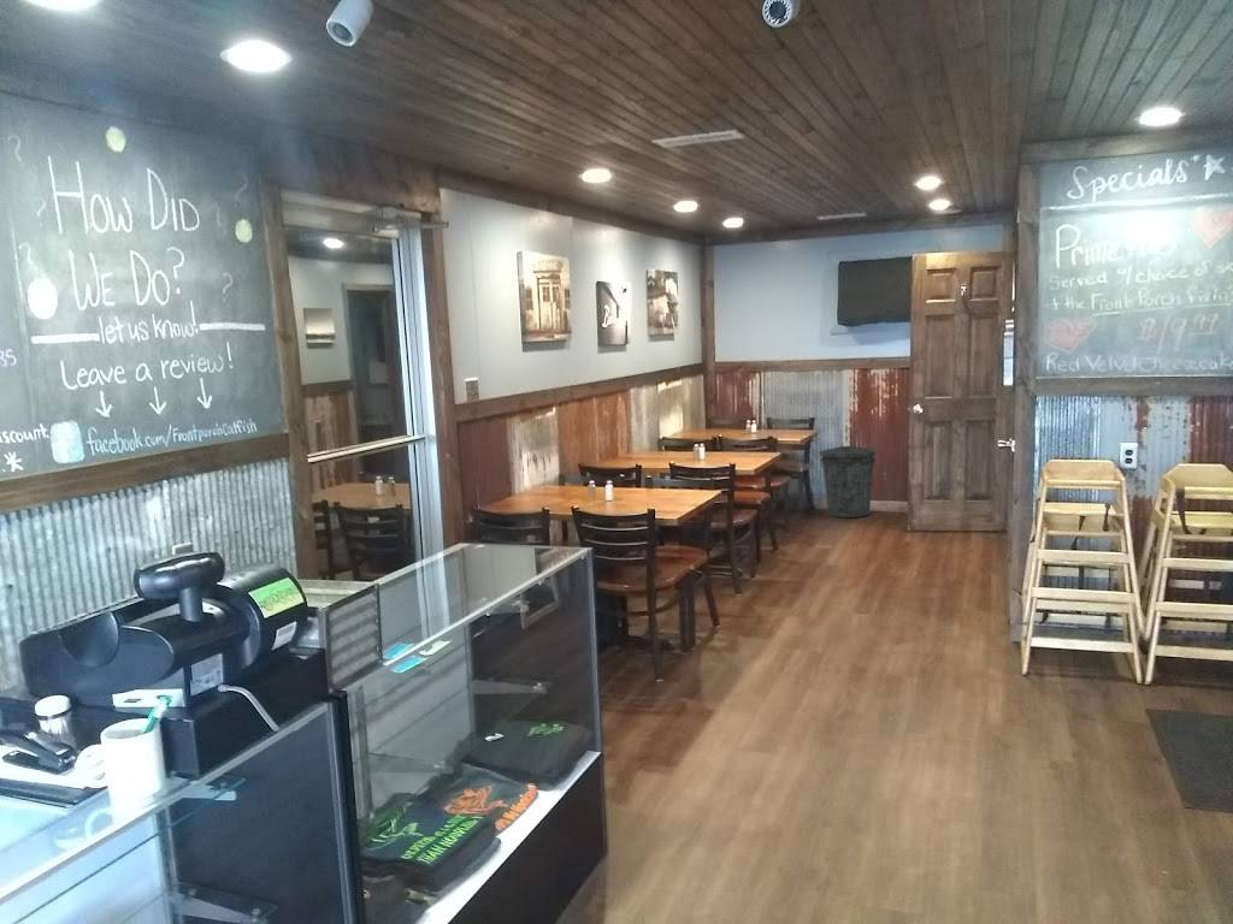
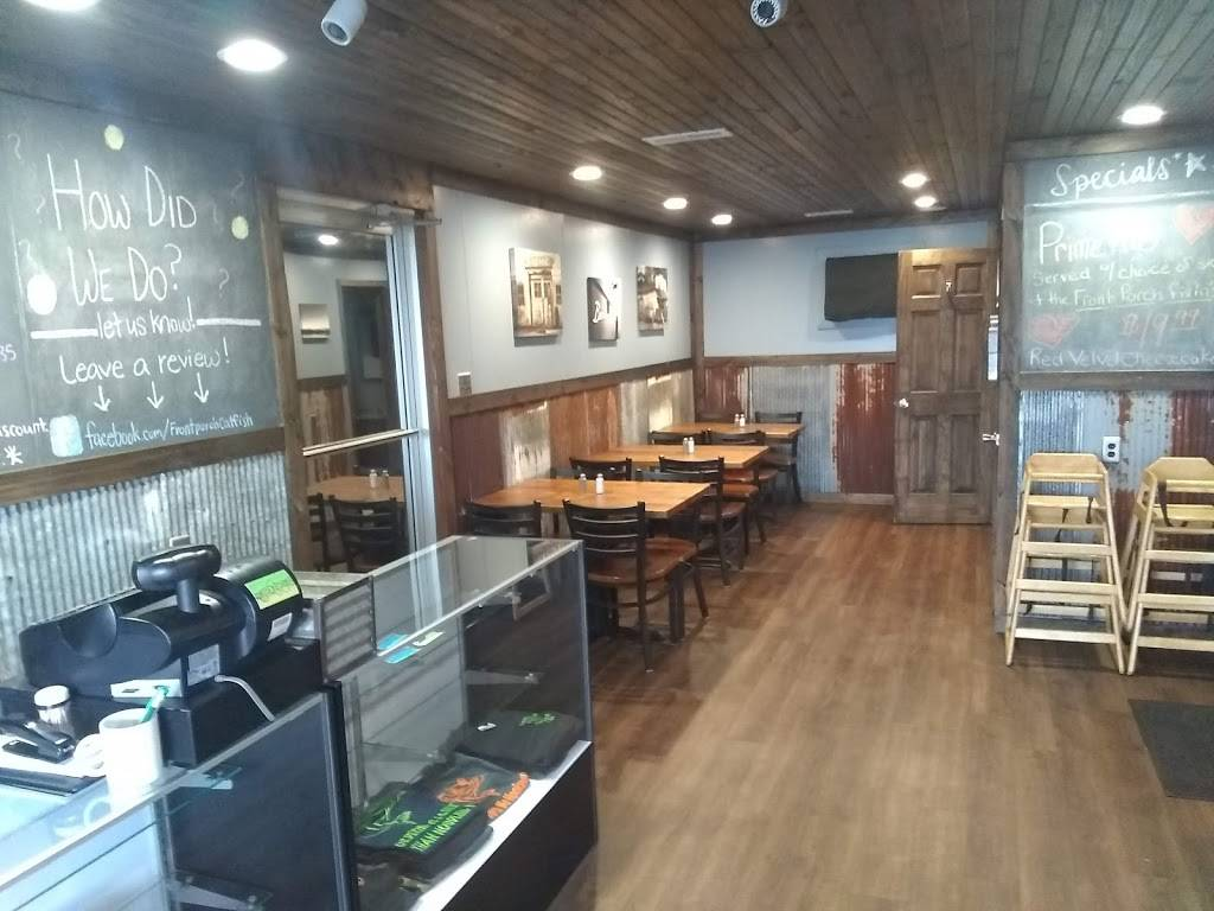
- trash can (848, 478)
